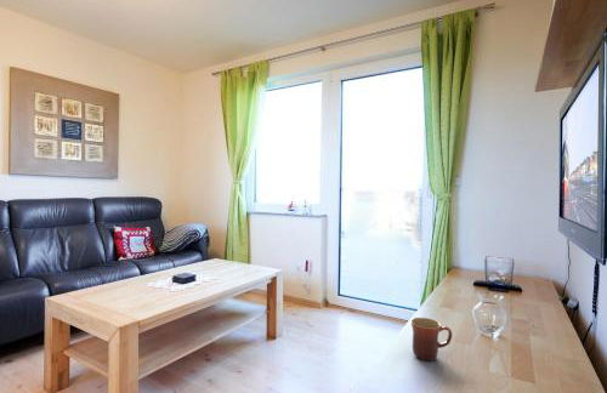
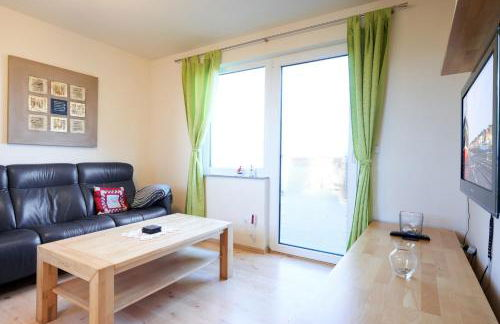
- mug (430, 340)
